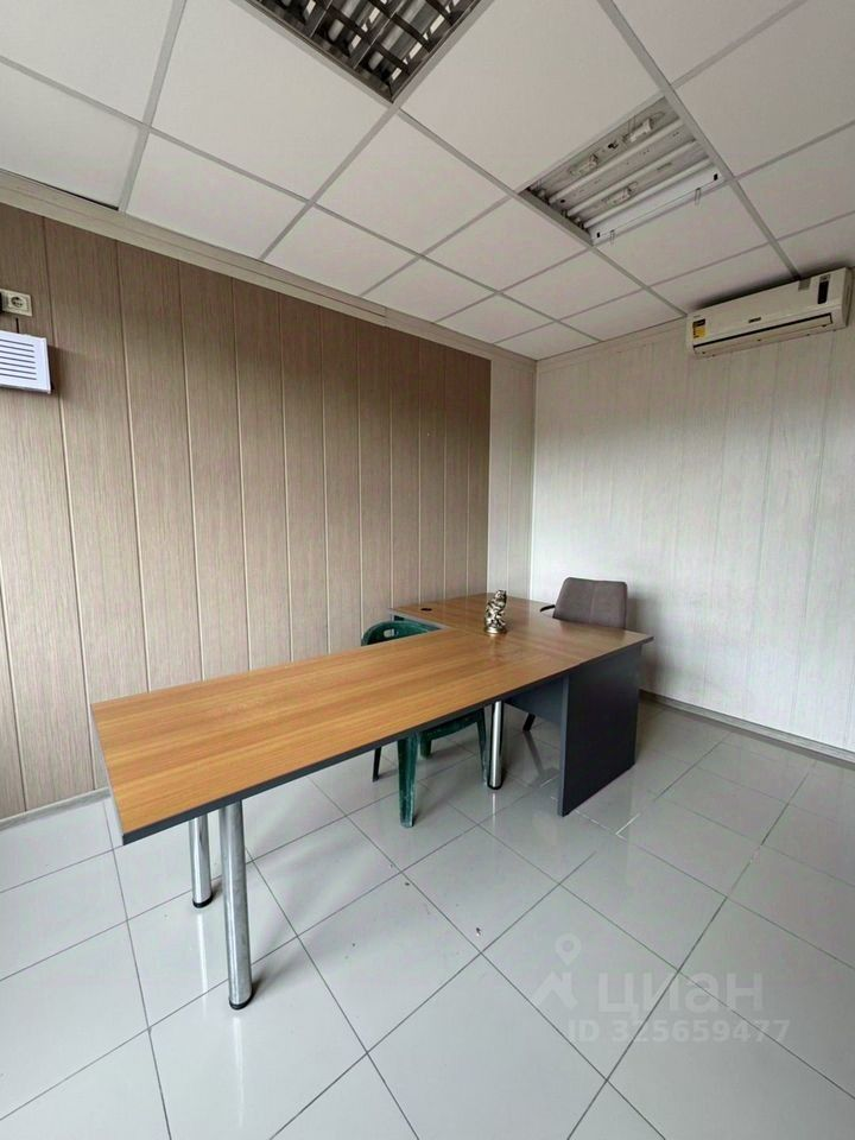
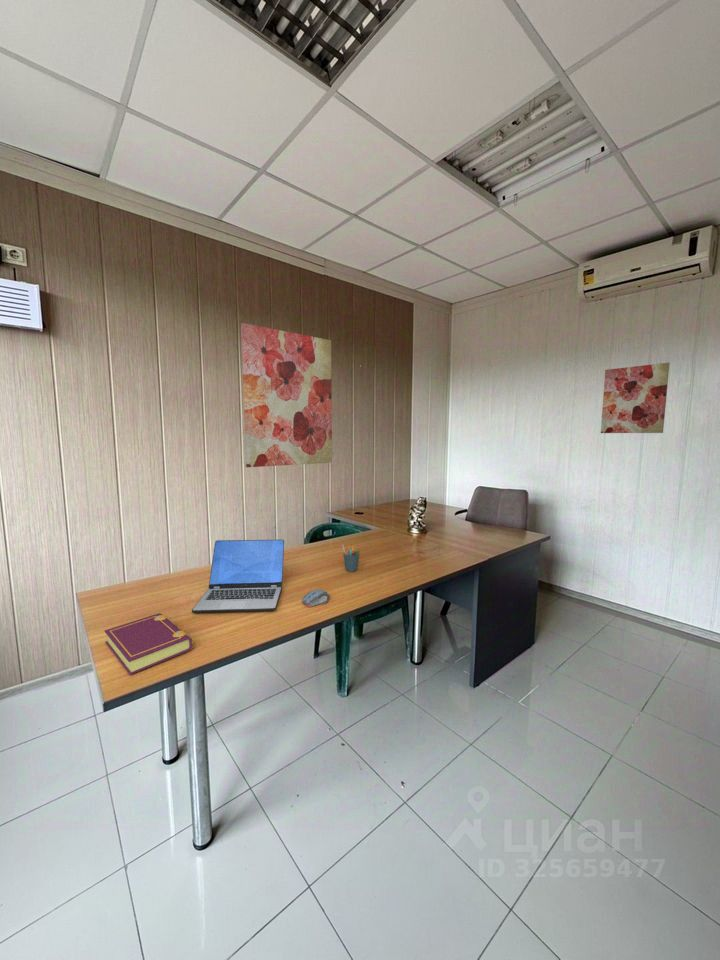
+ pen holder (351, 557)
+ wall art (633, 400)
+ computer mouse (316, 596)
+ book (147, 639)
+ wall art (290, 400)
+ laptop (242, 572)
